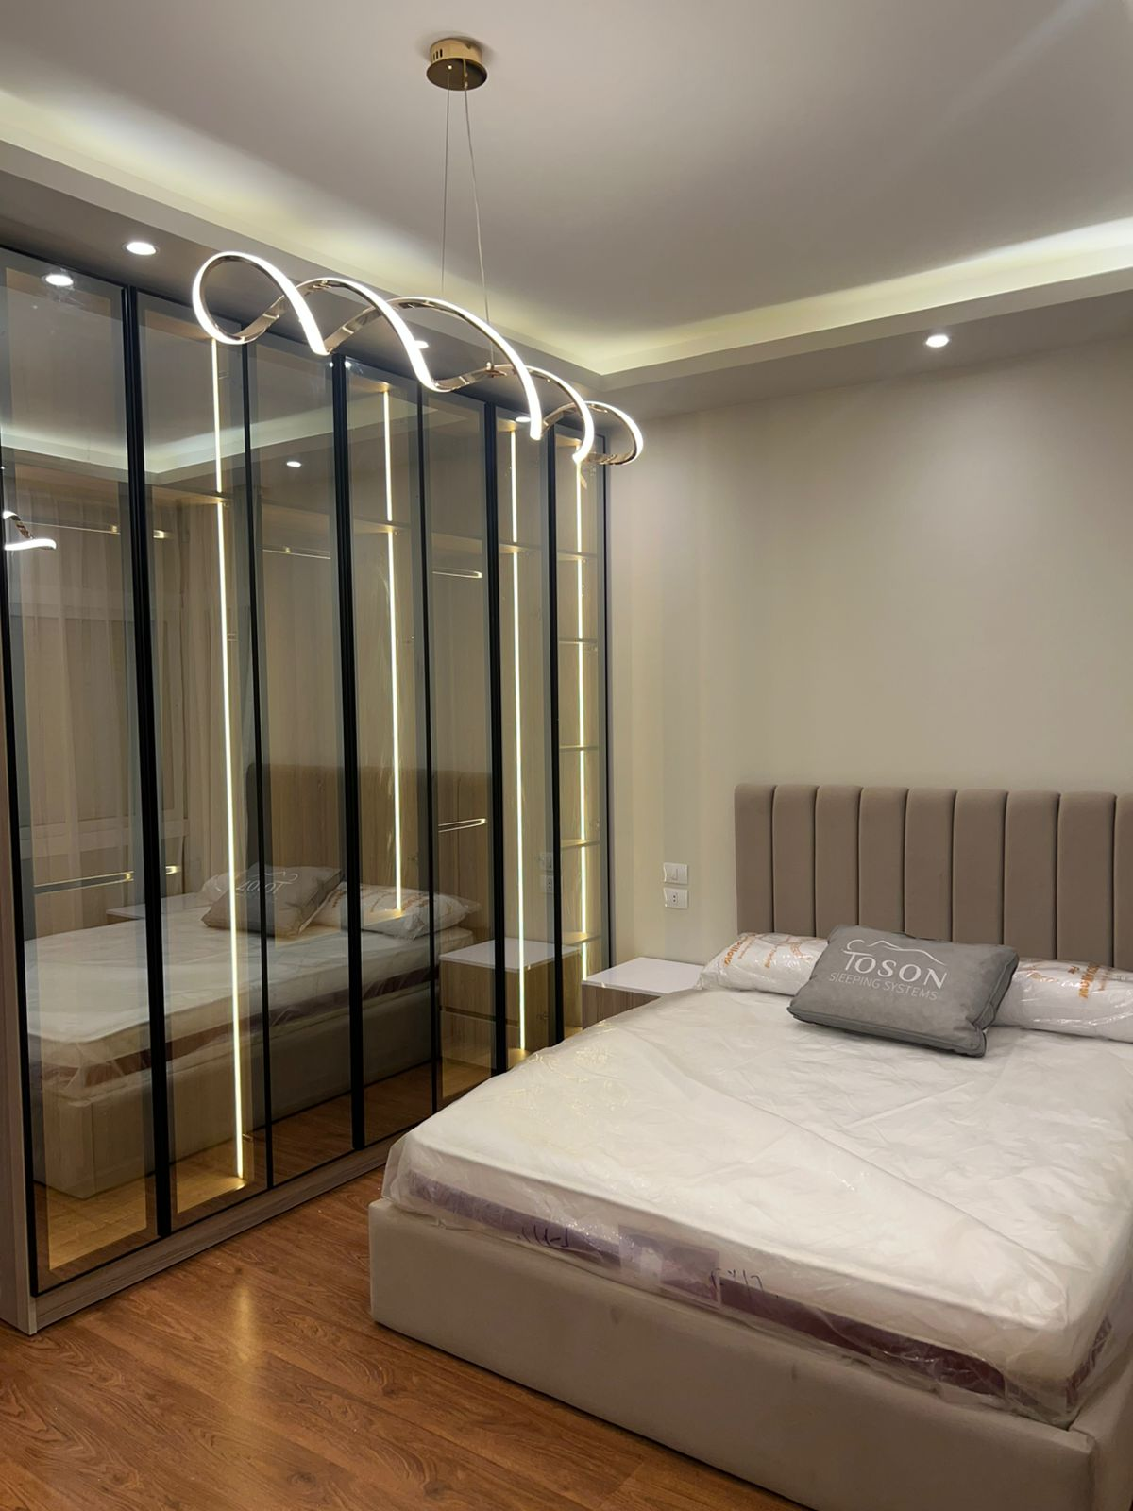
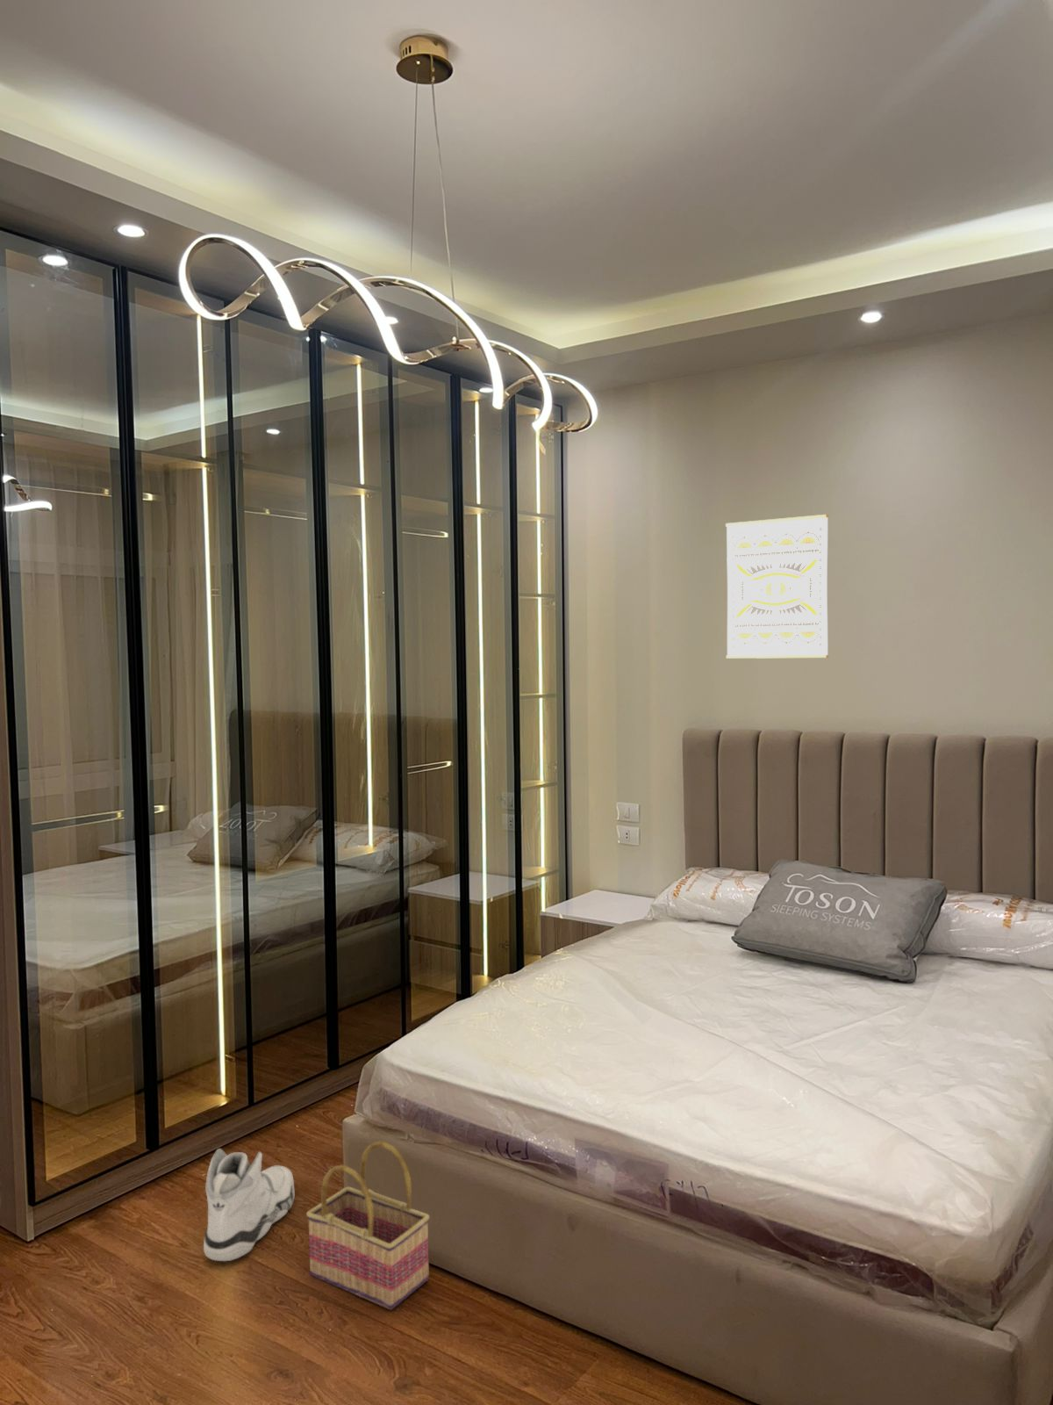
+ wall art (775, 589)
+ sneaker (250, 1183)
+ basket (367, 1216)
